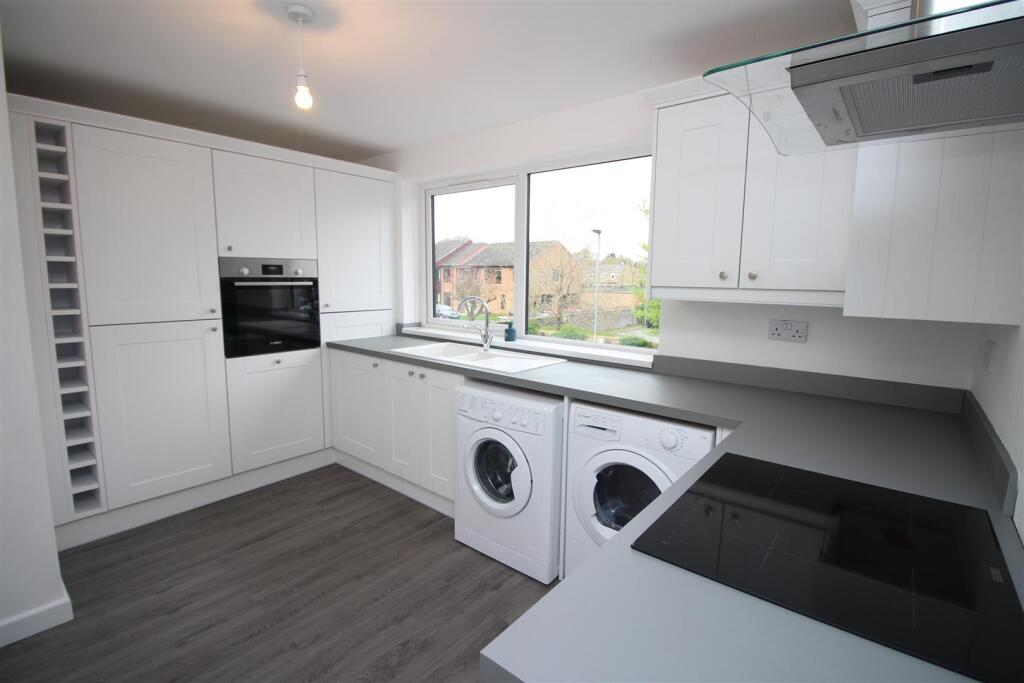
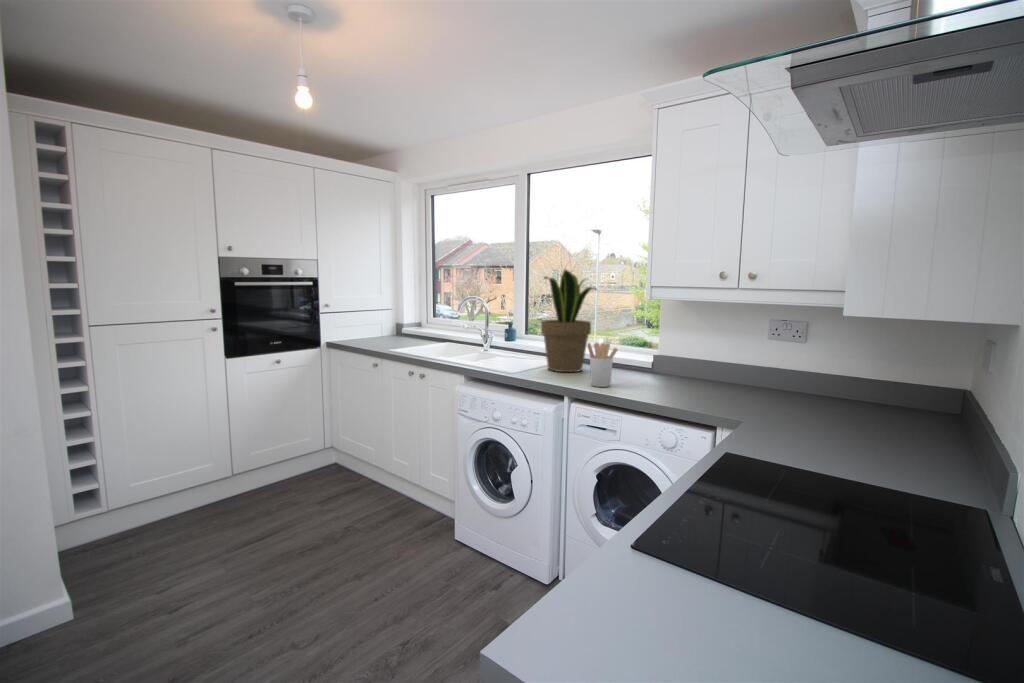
+ utensil holder (601, 363)
+ potted plant (568, 319)
